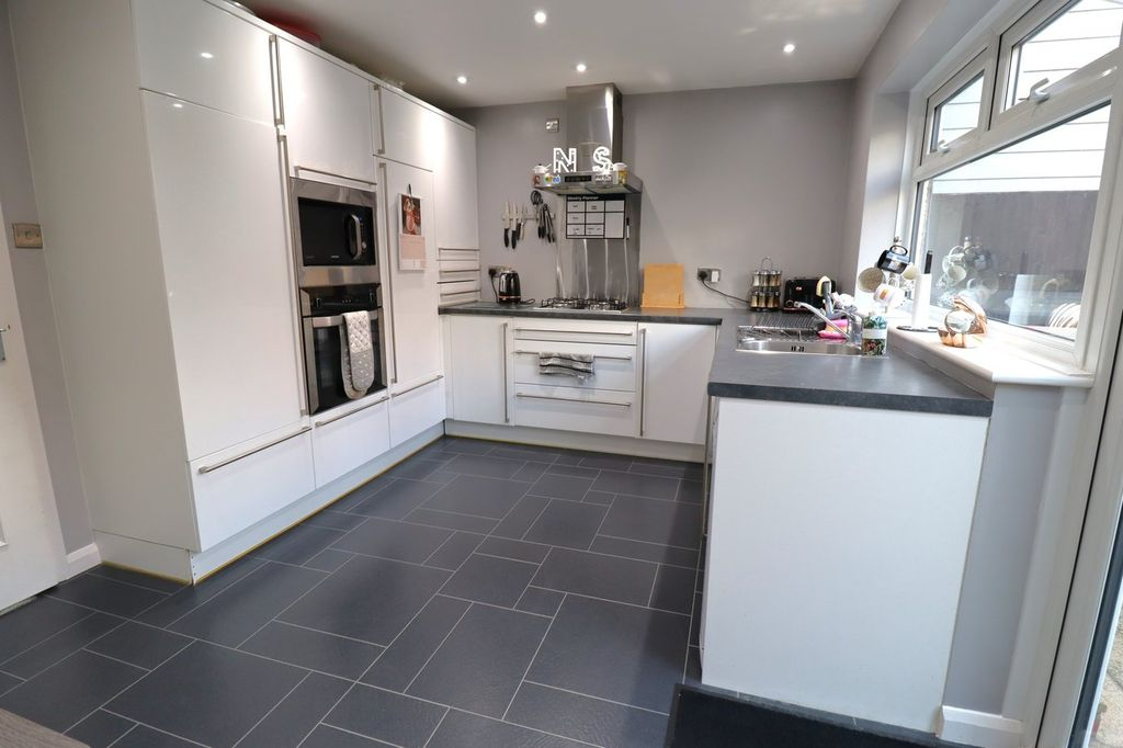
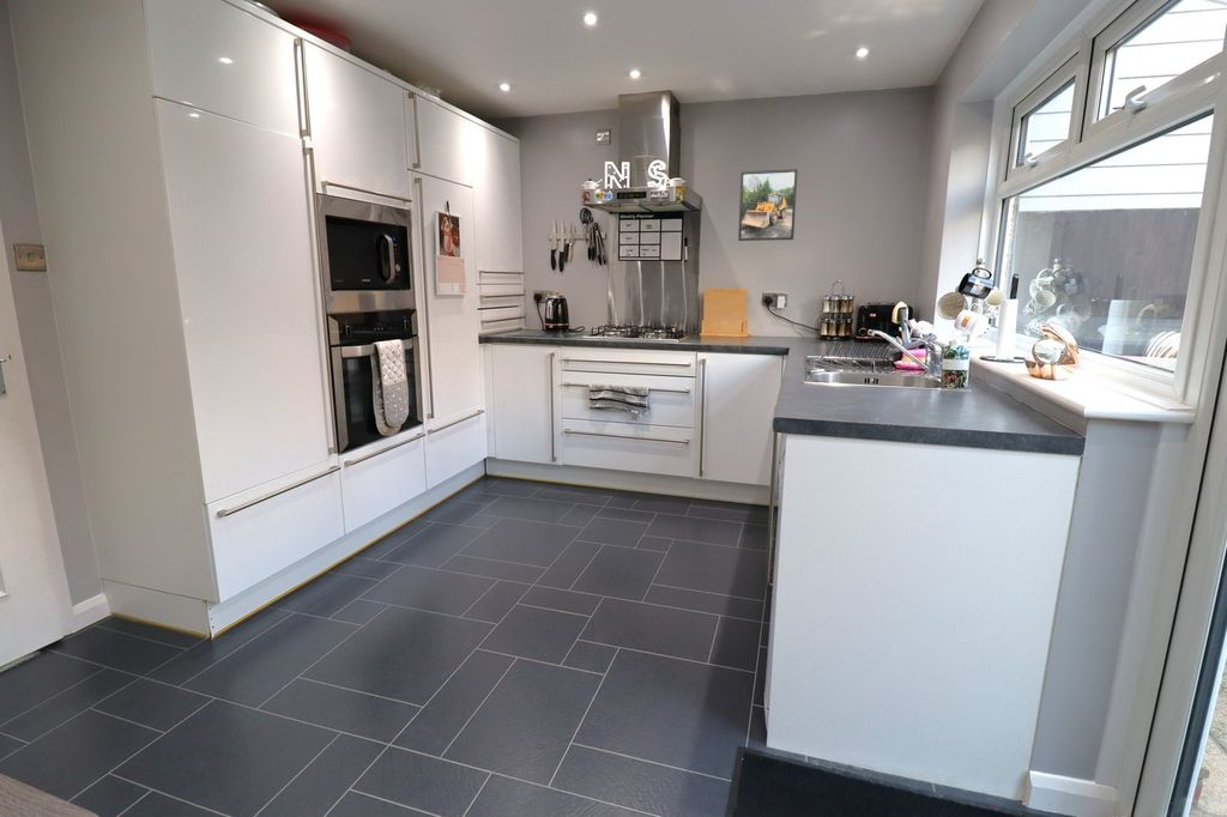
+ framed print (767, 205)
